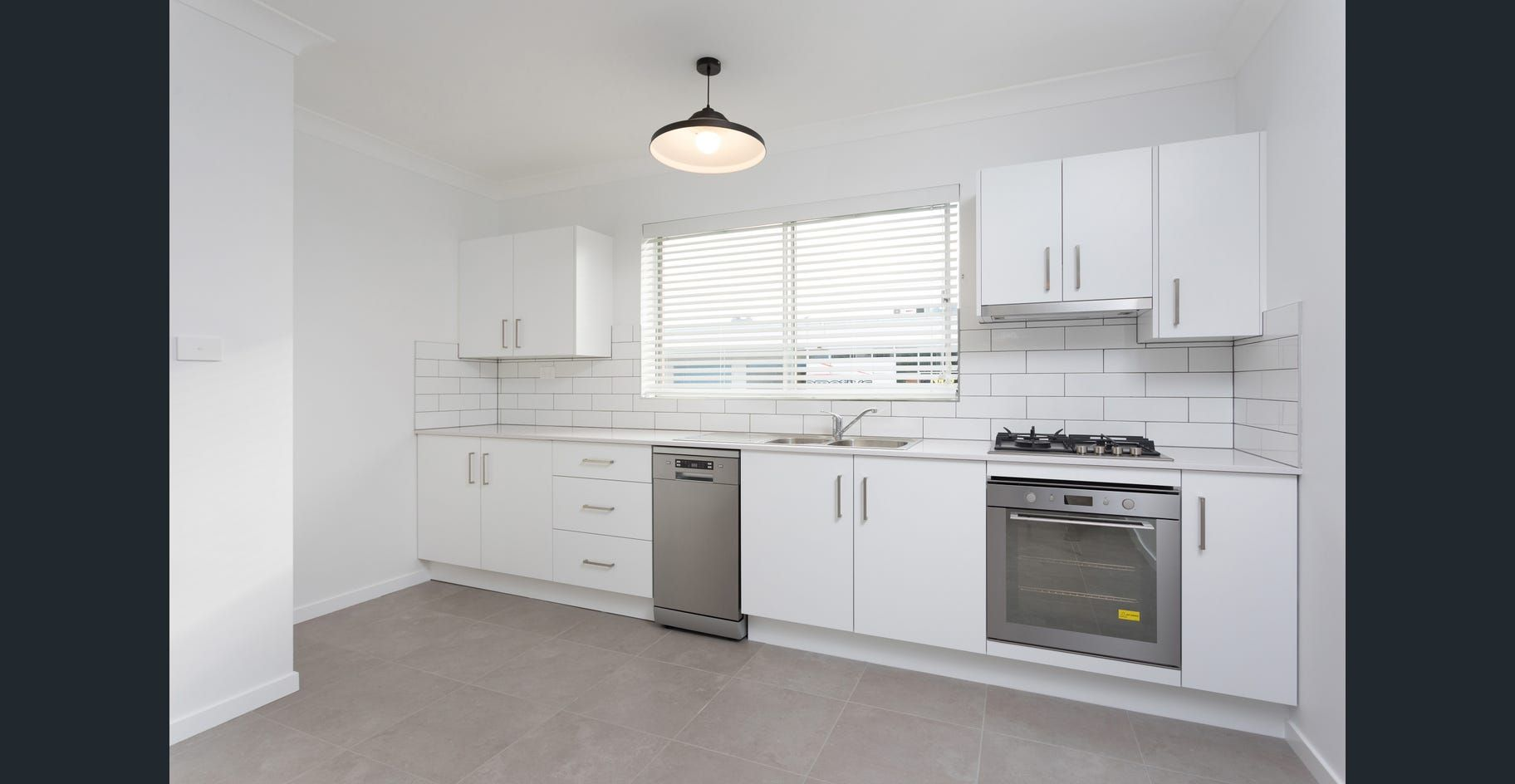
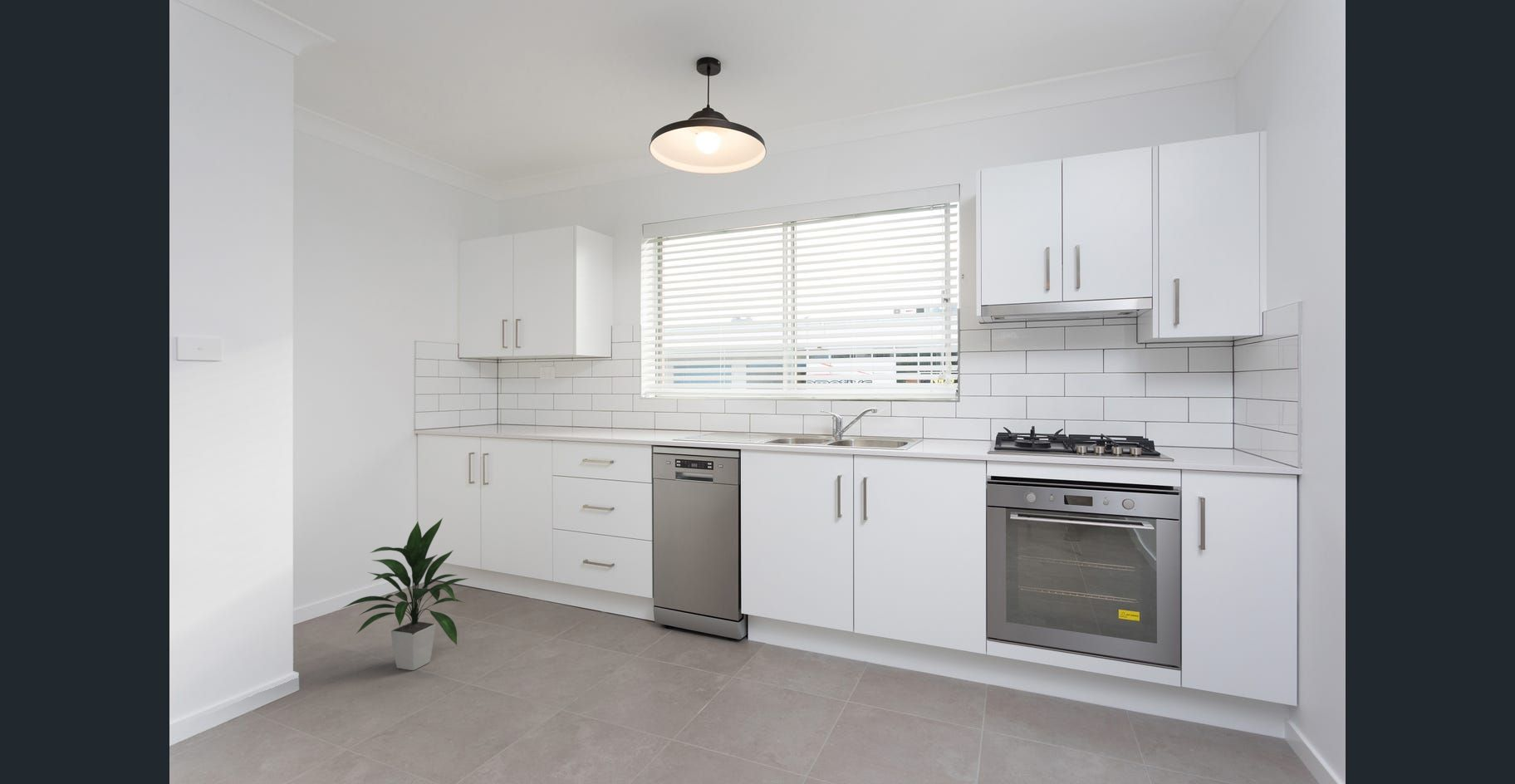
+ indoor plant (414, 595)
